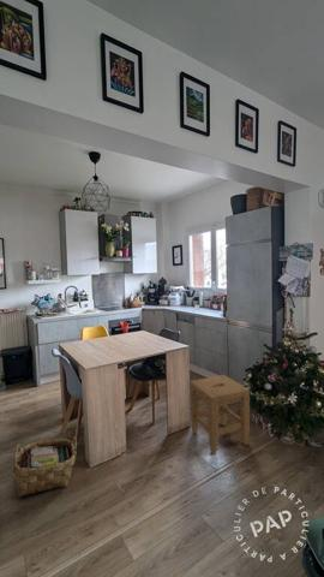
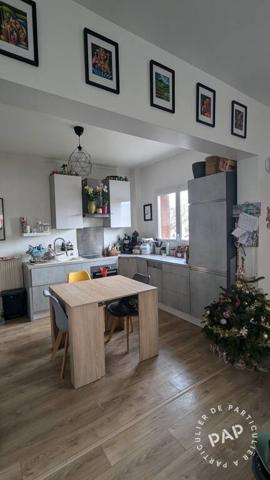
- stool (218, 411)
- woven basket (46, 459)
